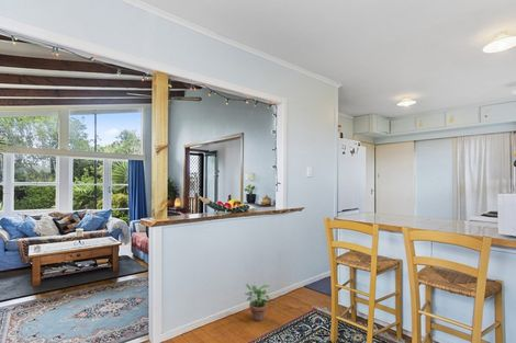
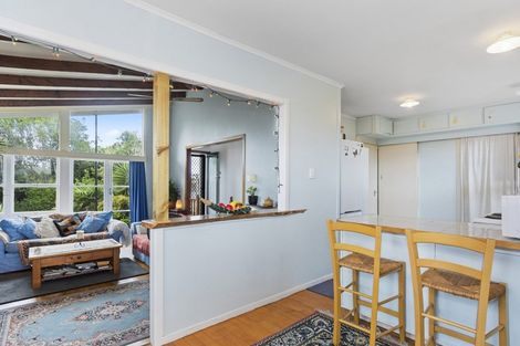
- potted plant (255, 301)
